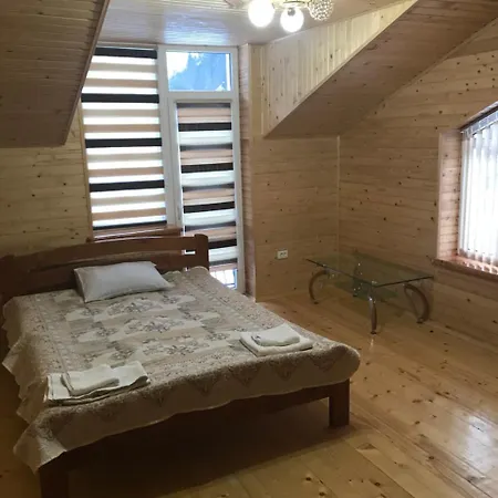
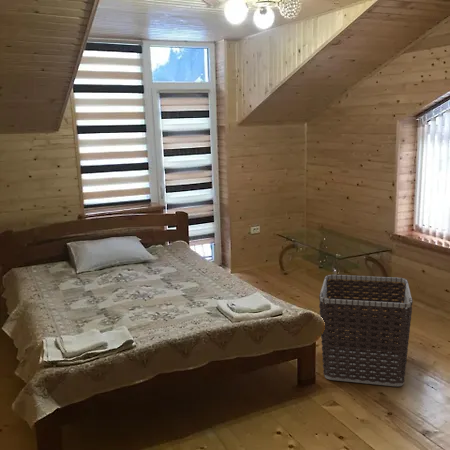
+ clothes hamper (364, 327)
